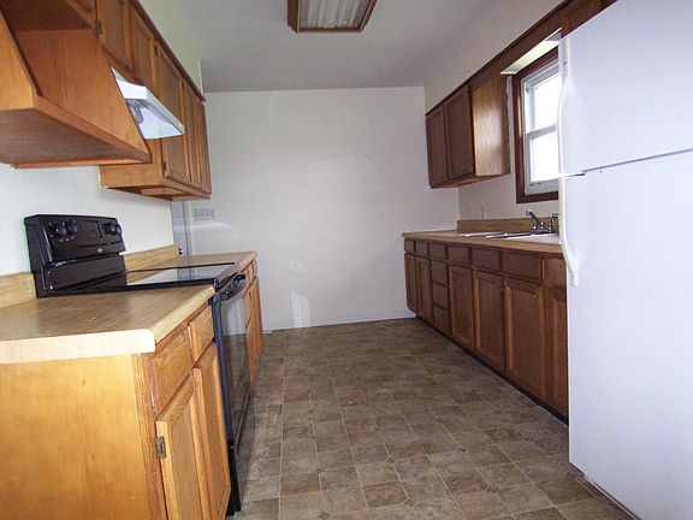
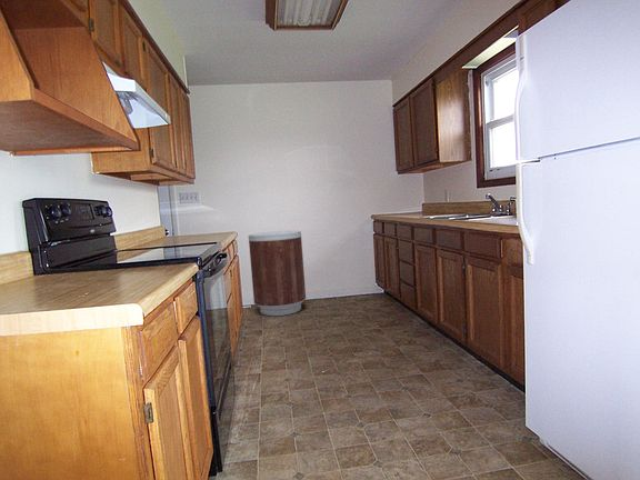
+ trash can (278, 271)
